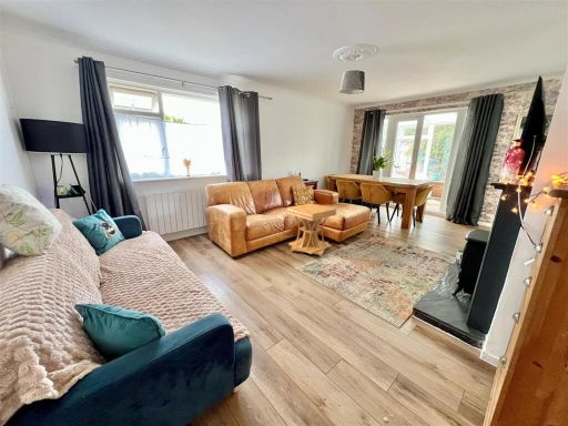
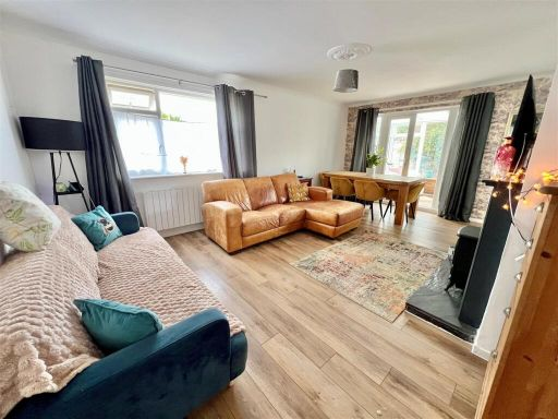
- side table (311, 229)
